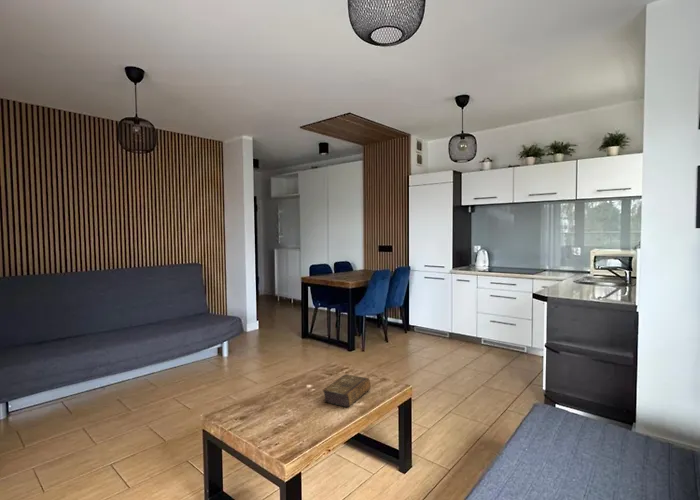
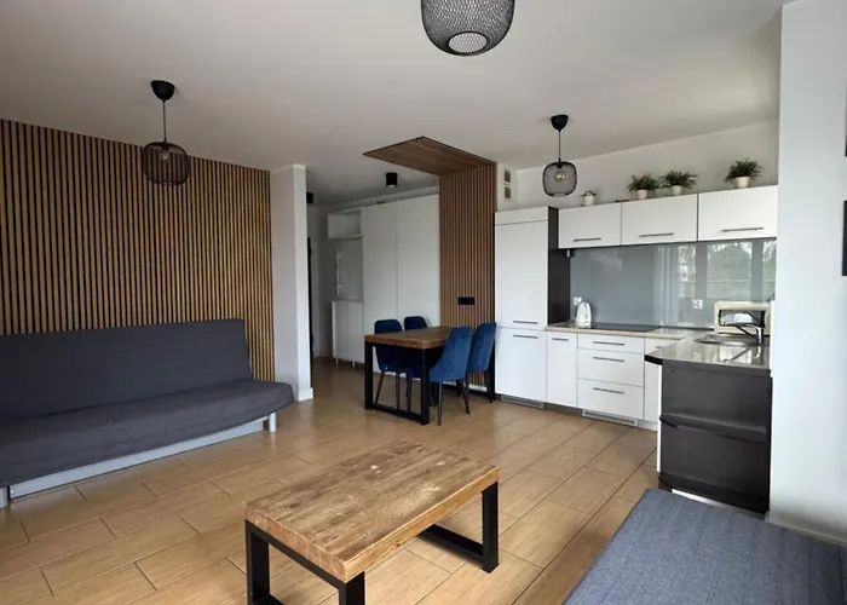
- book (347, 389)
